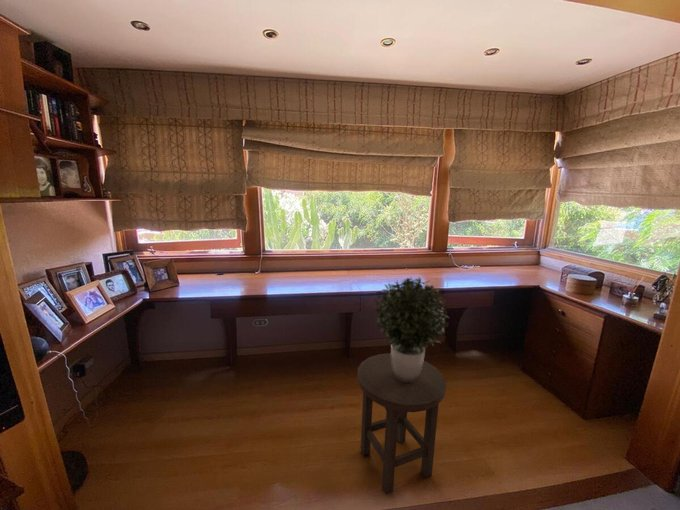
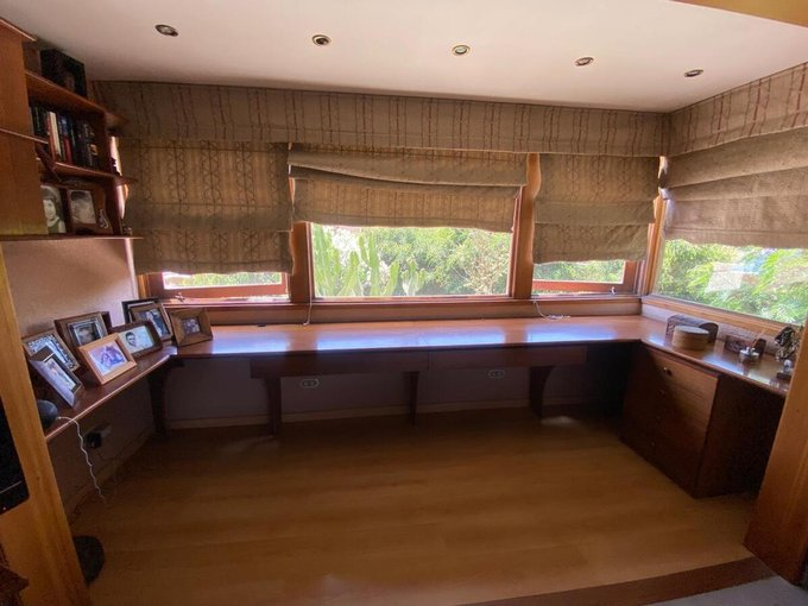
- potted plant (408, 328)
- stool (397, 420)
